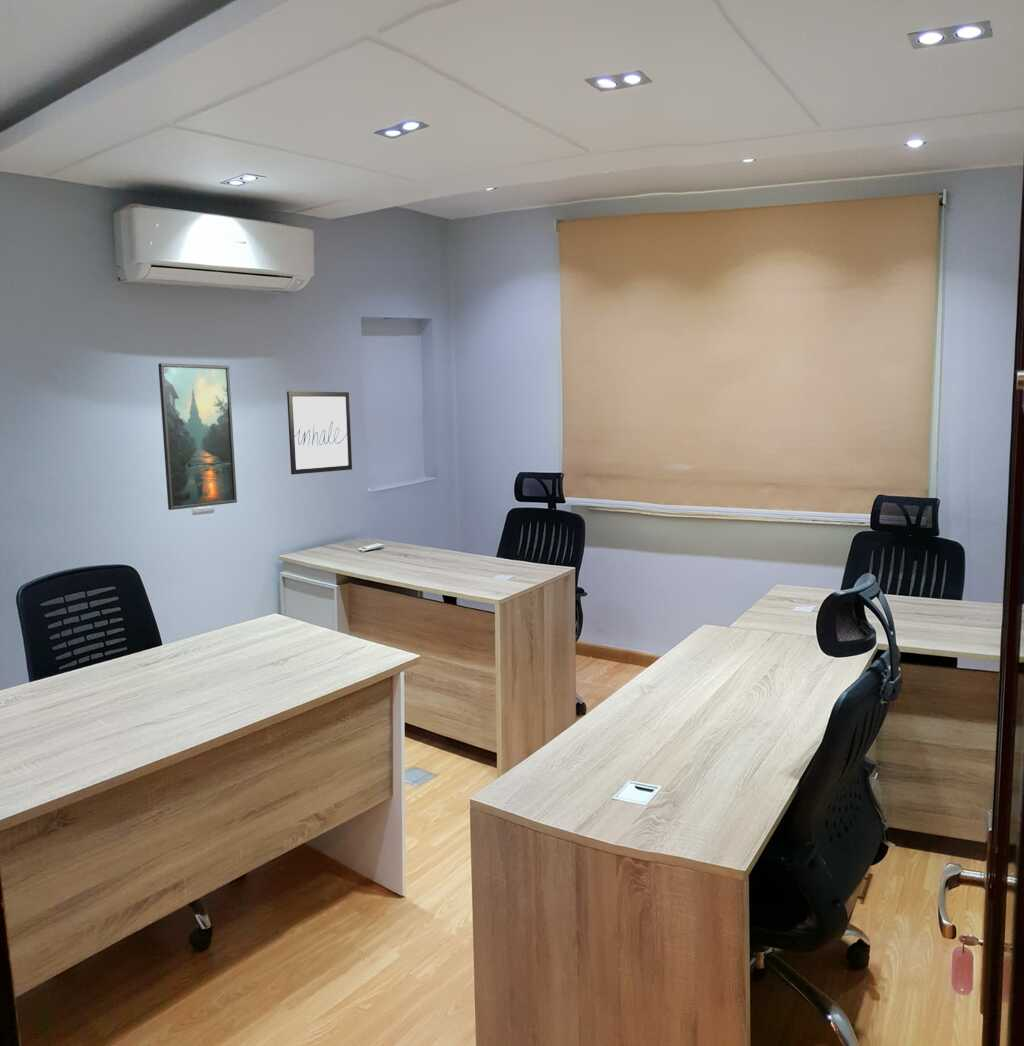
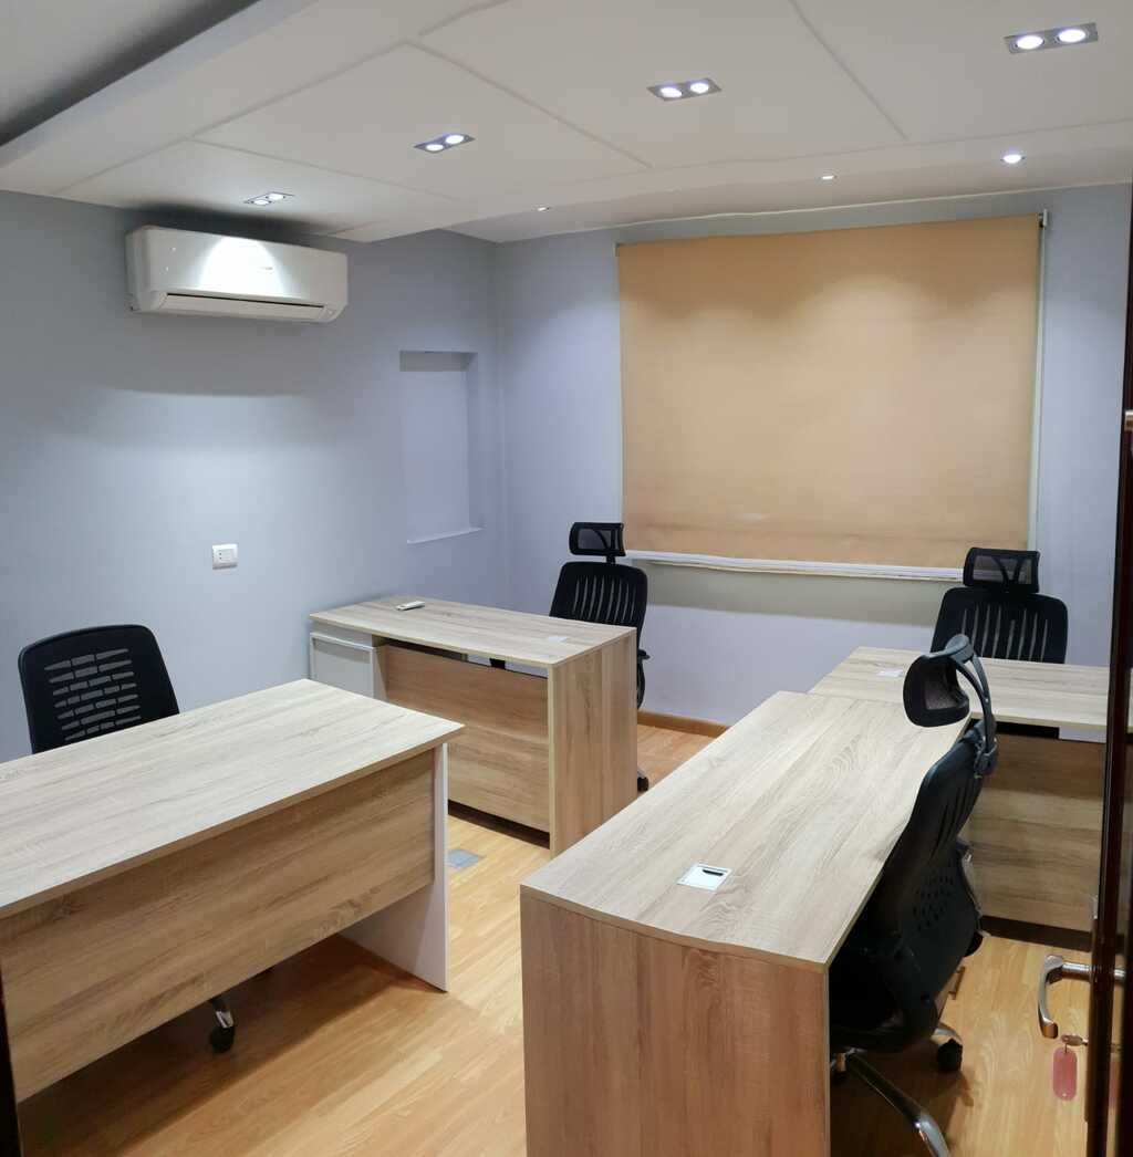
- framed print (199, 436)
- wall art (320, 432)
